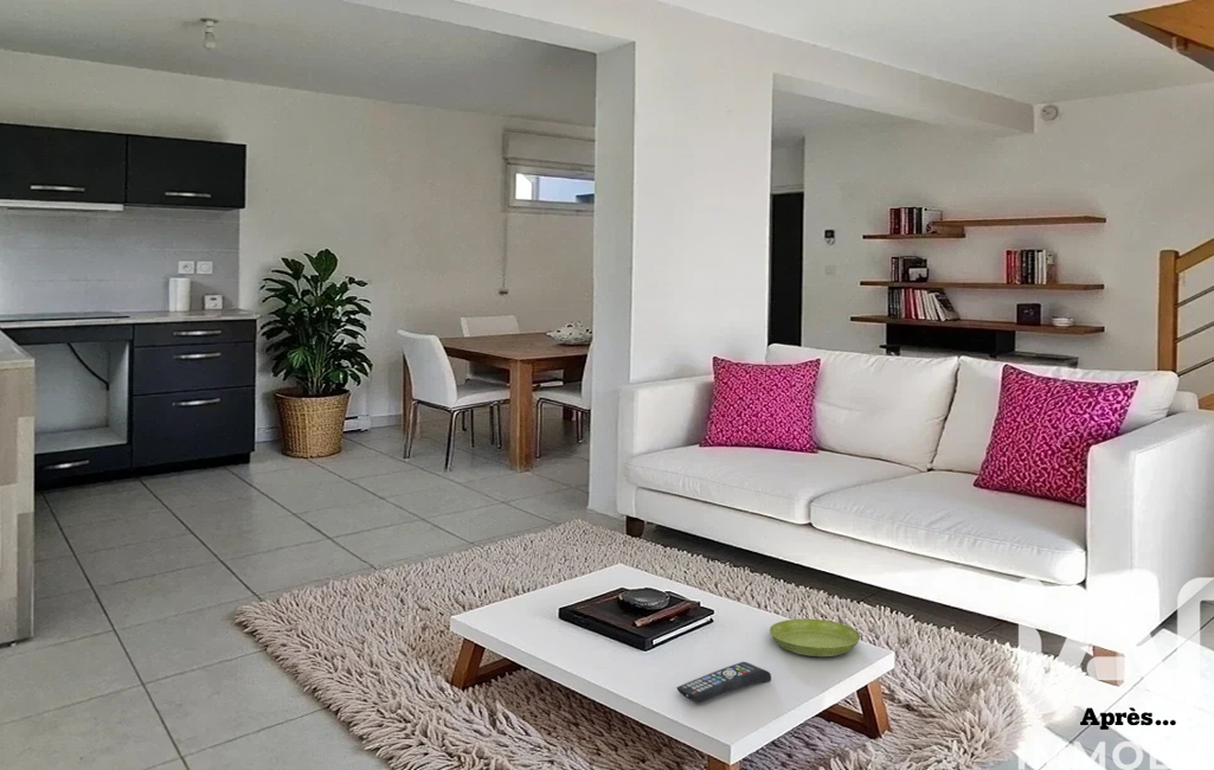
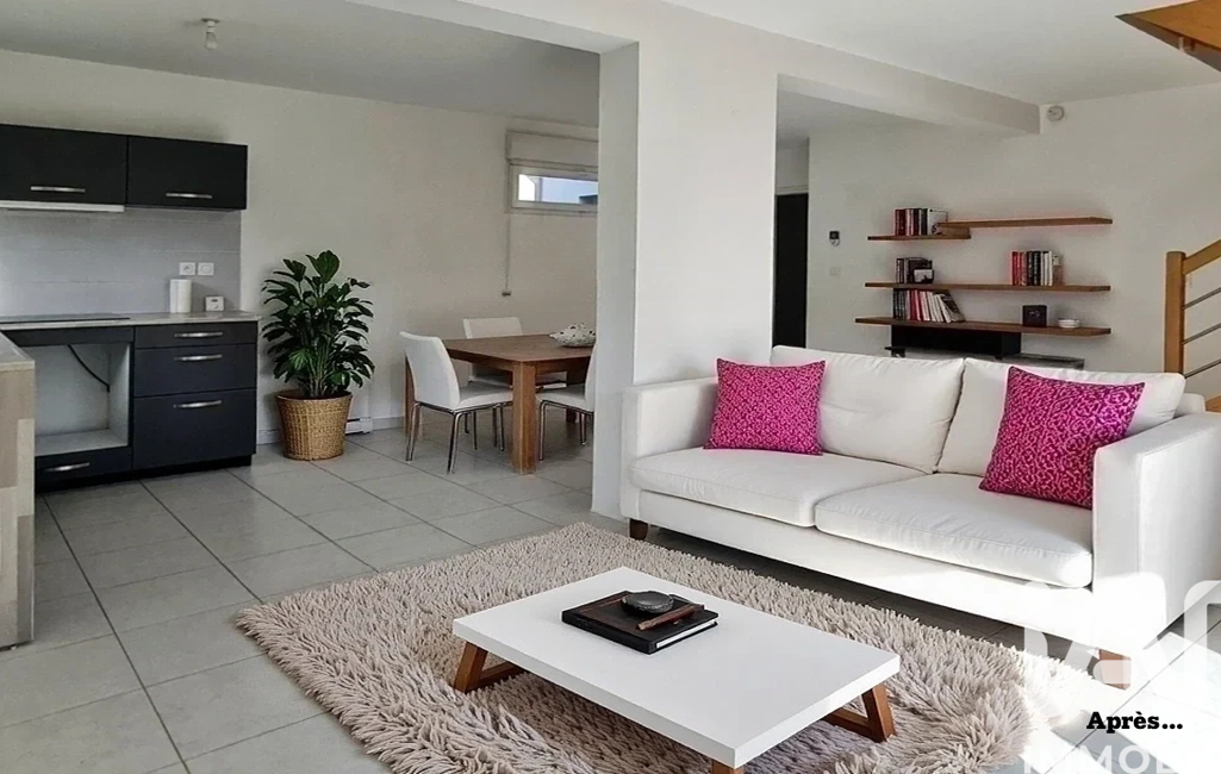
- remote control (725, 681)
- saucer (814, 639)
